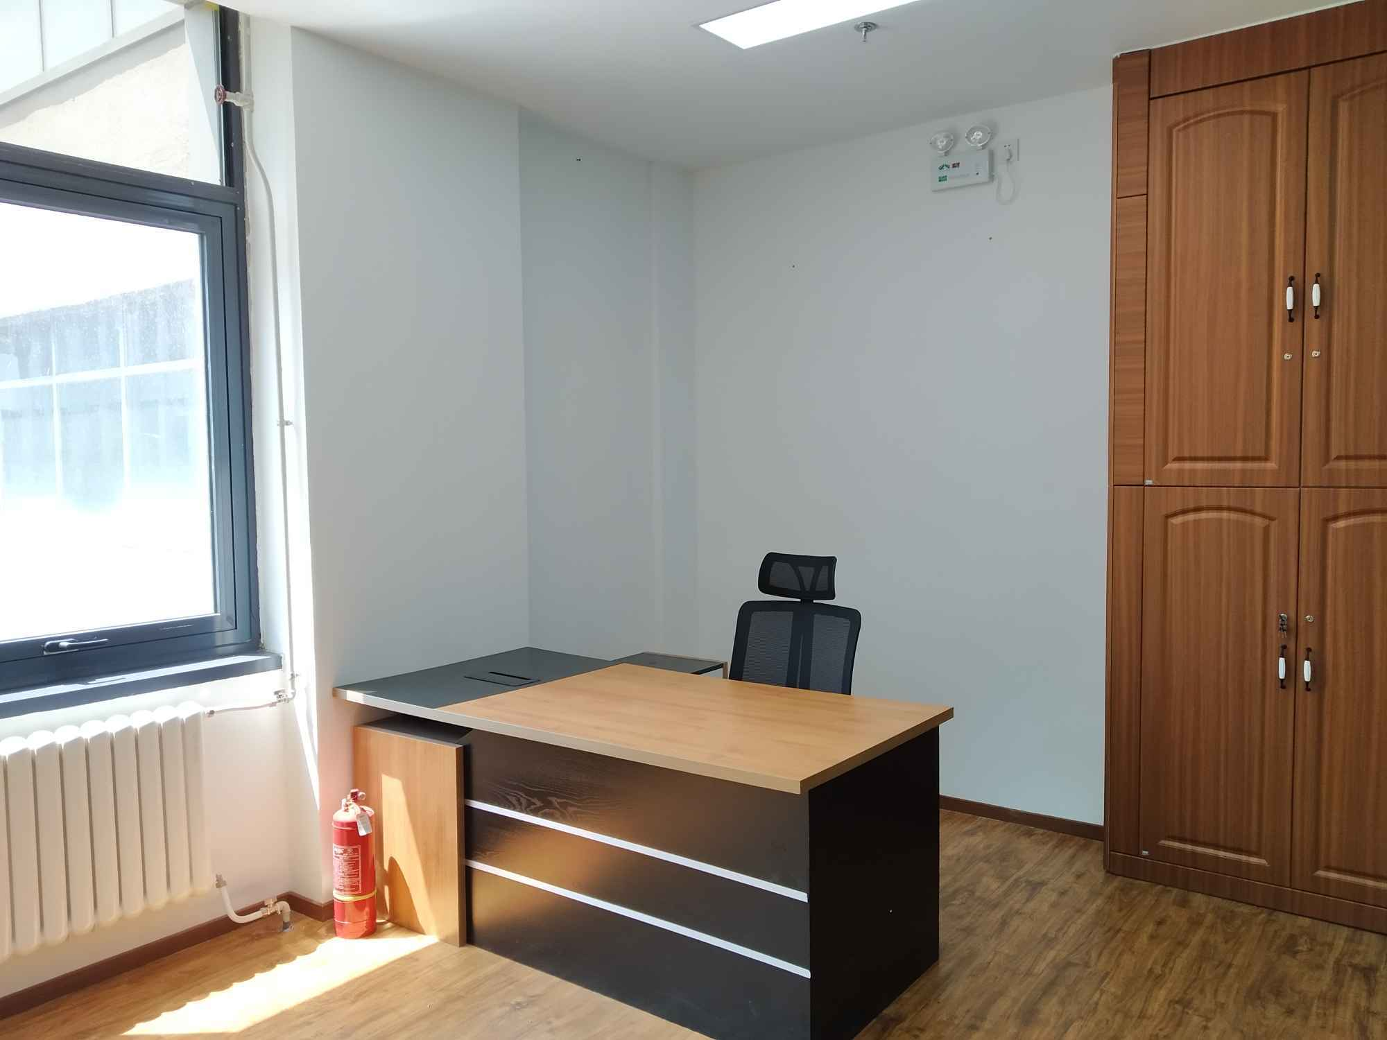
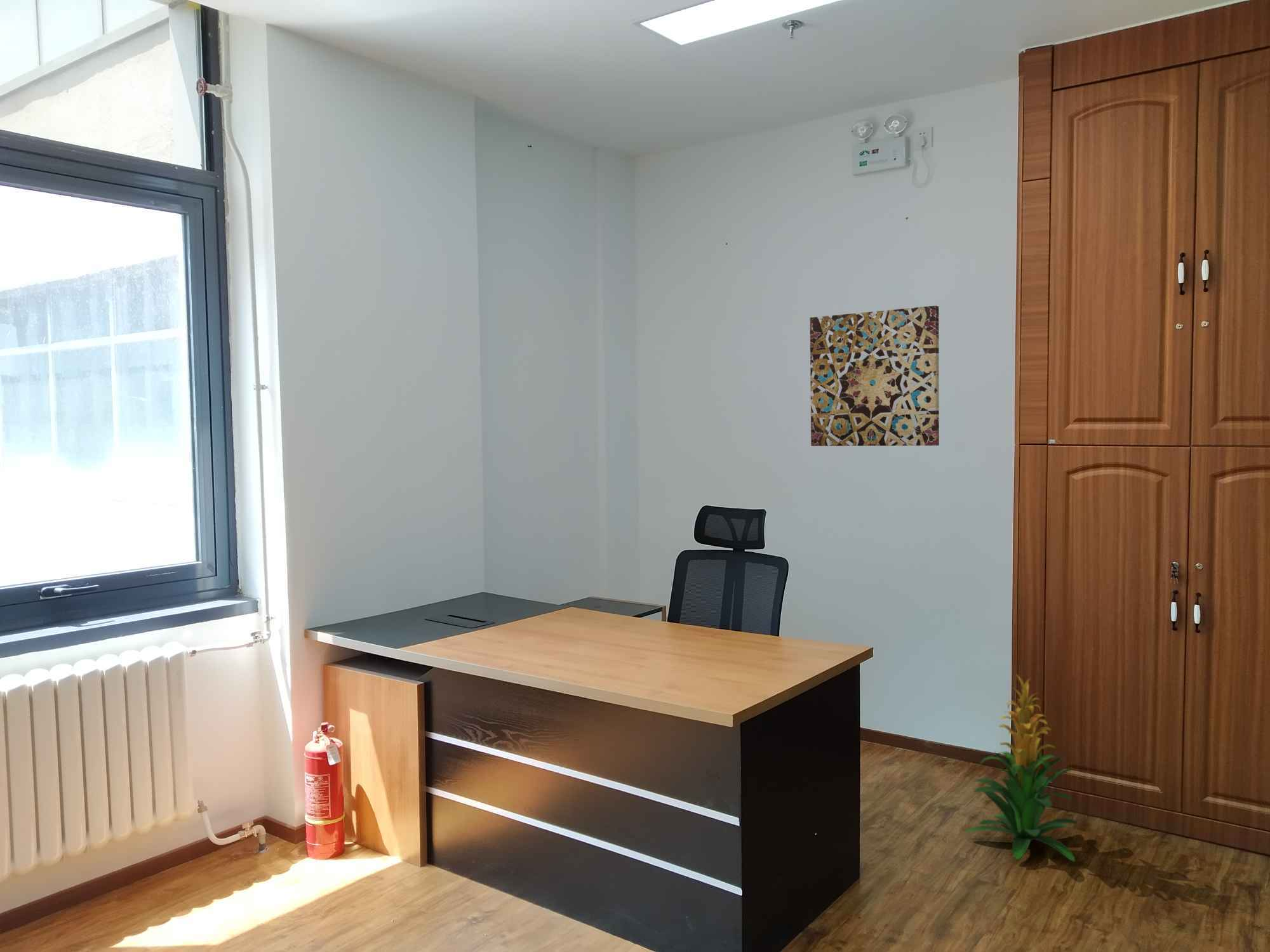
+ wall art (872, 379)
+ indoor plant (1026, 758)
